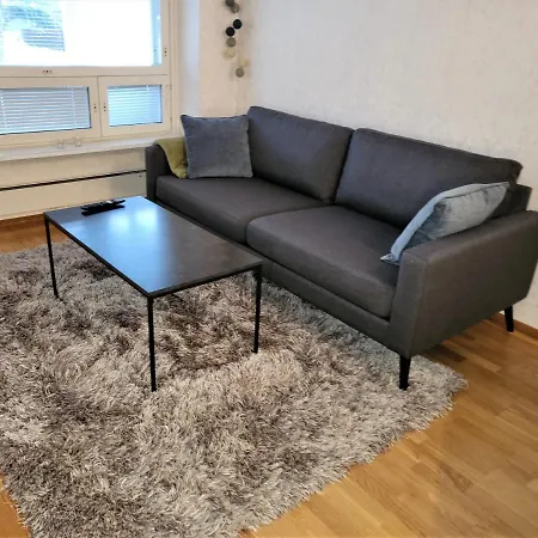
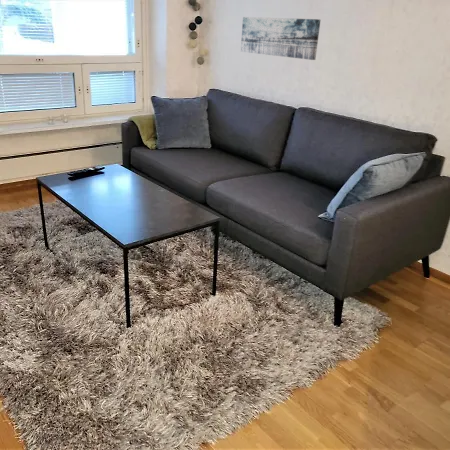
+ wall art (276, 37)
